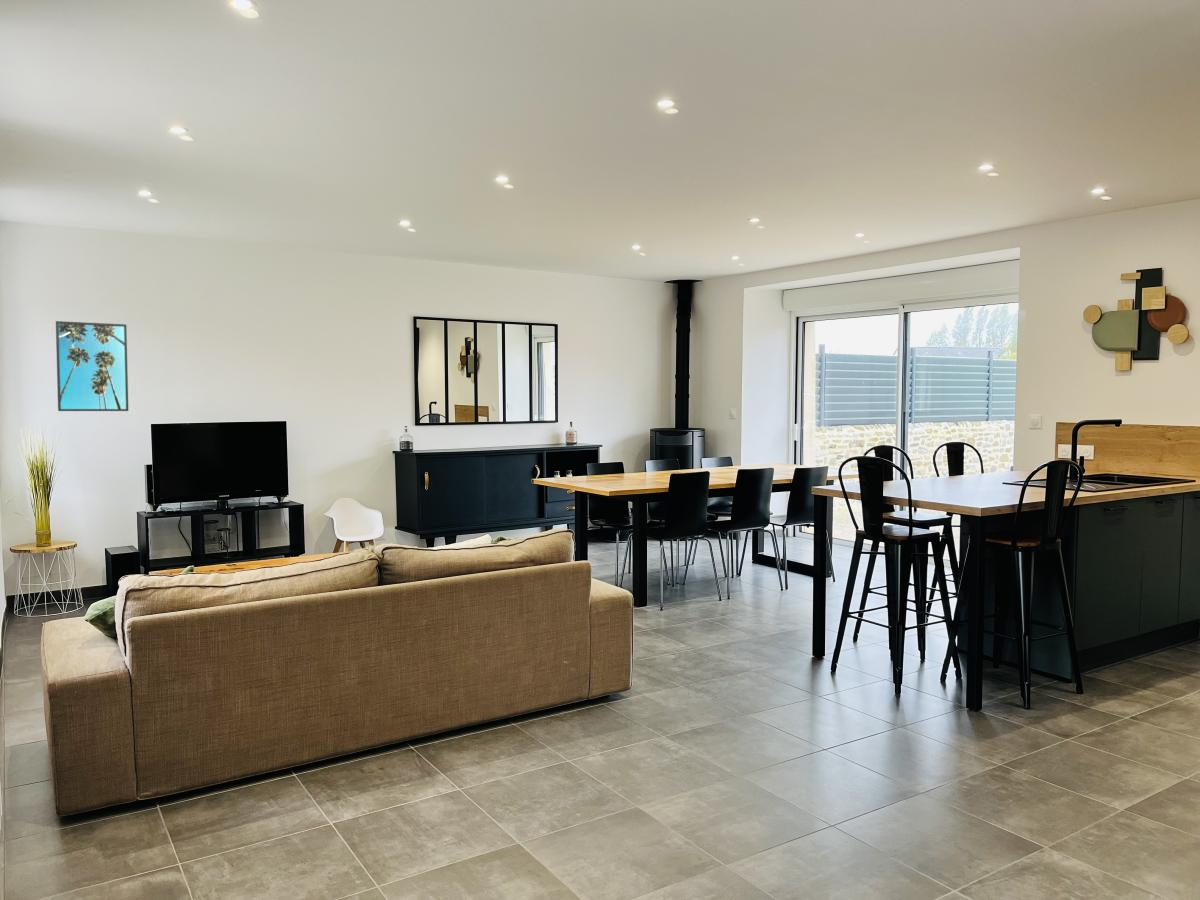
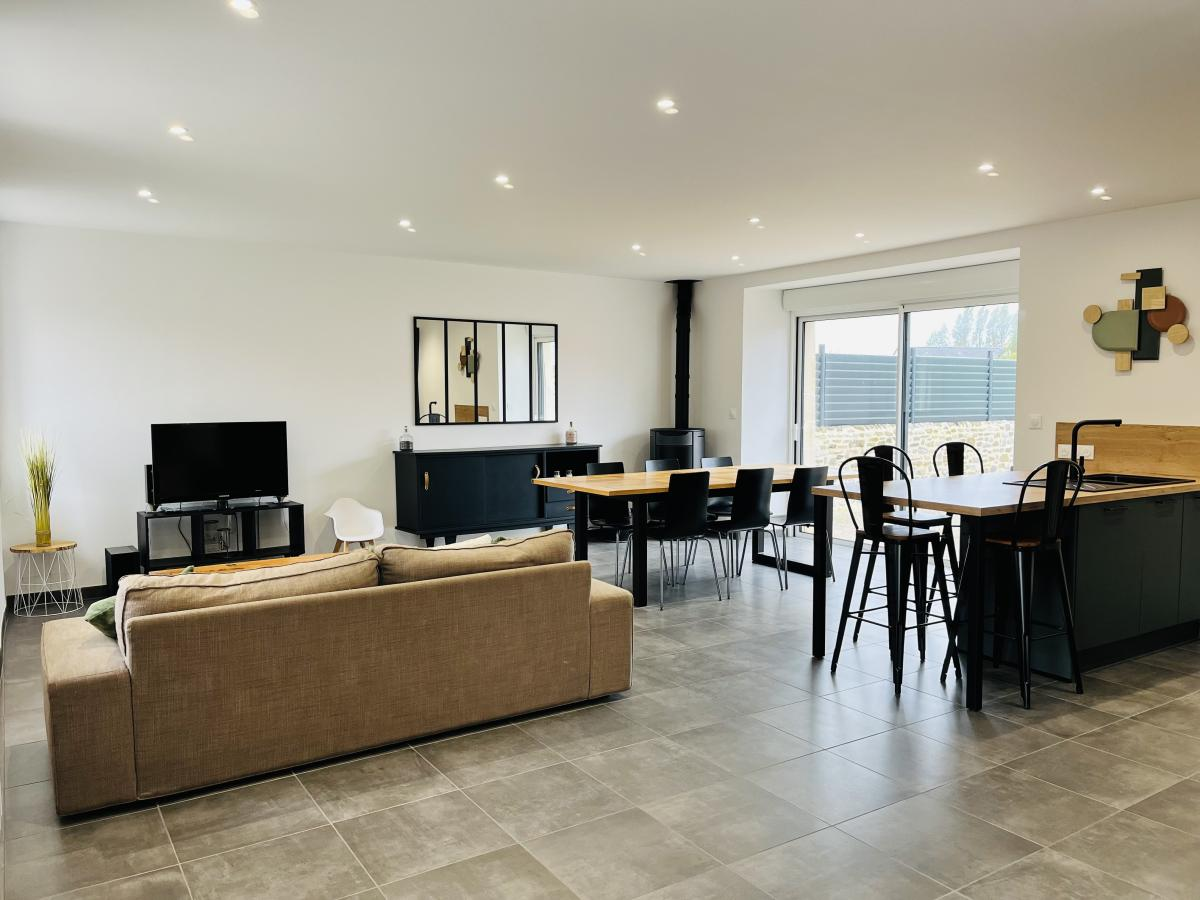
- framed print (92, 367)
